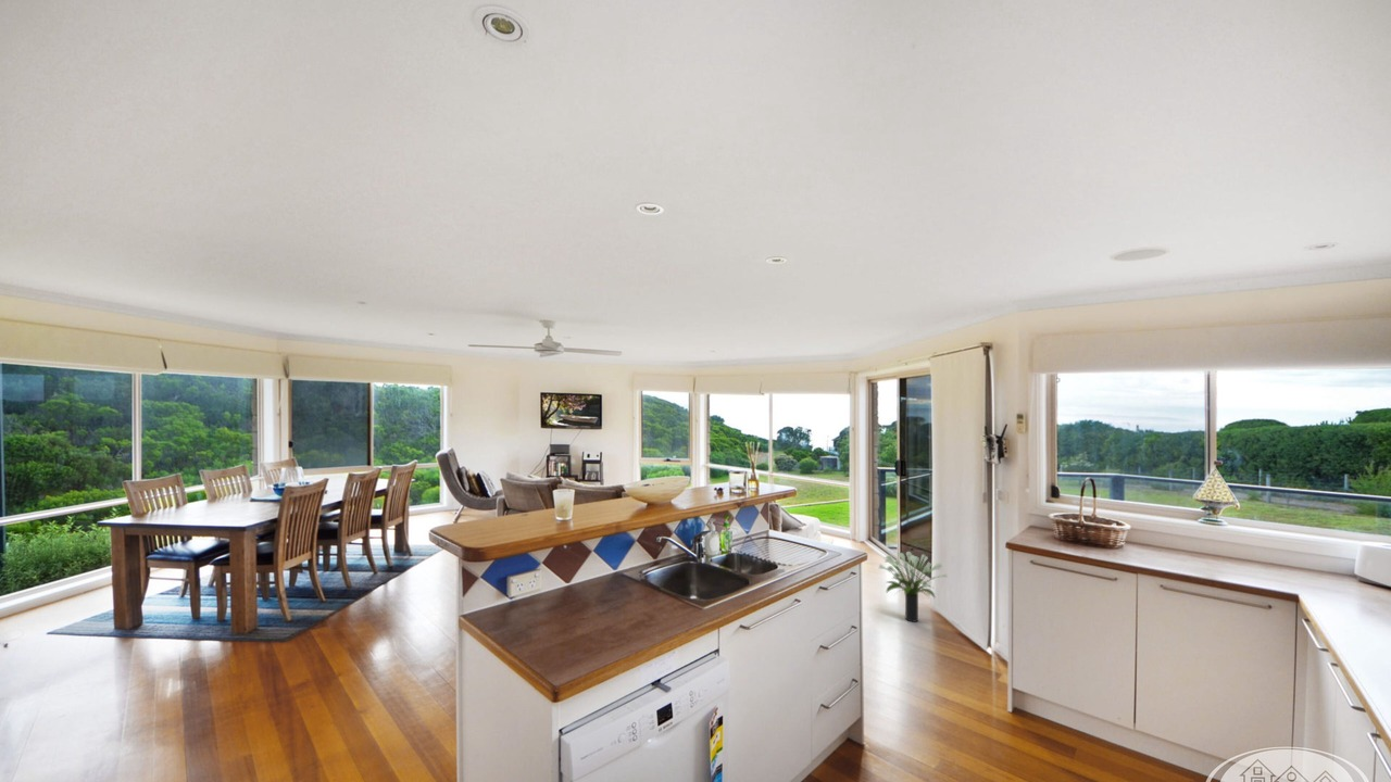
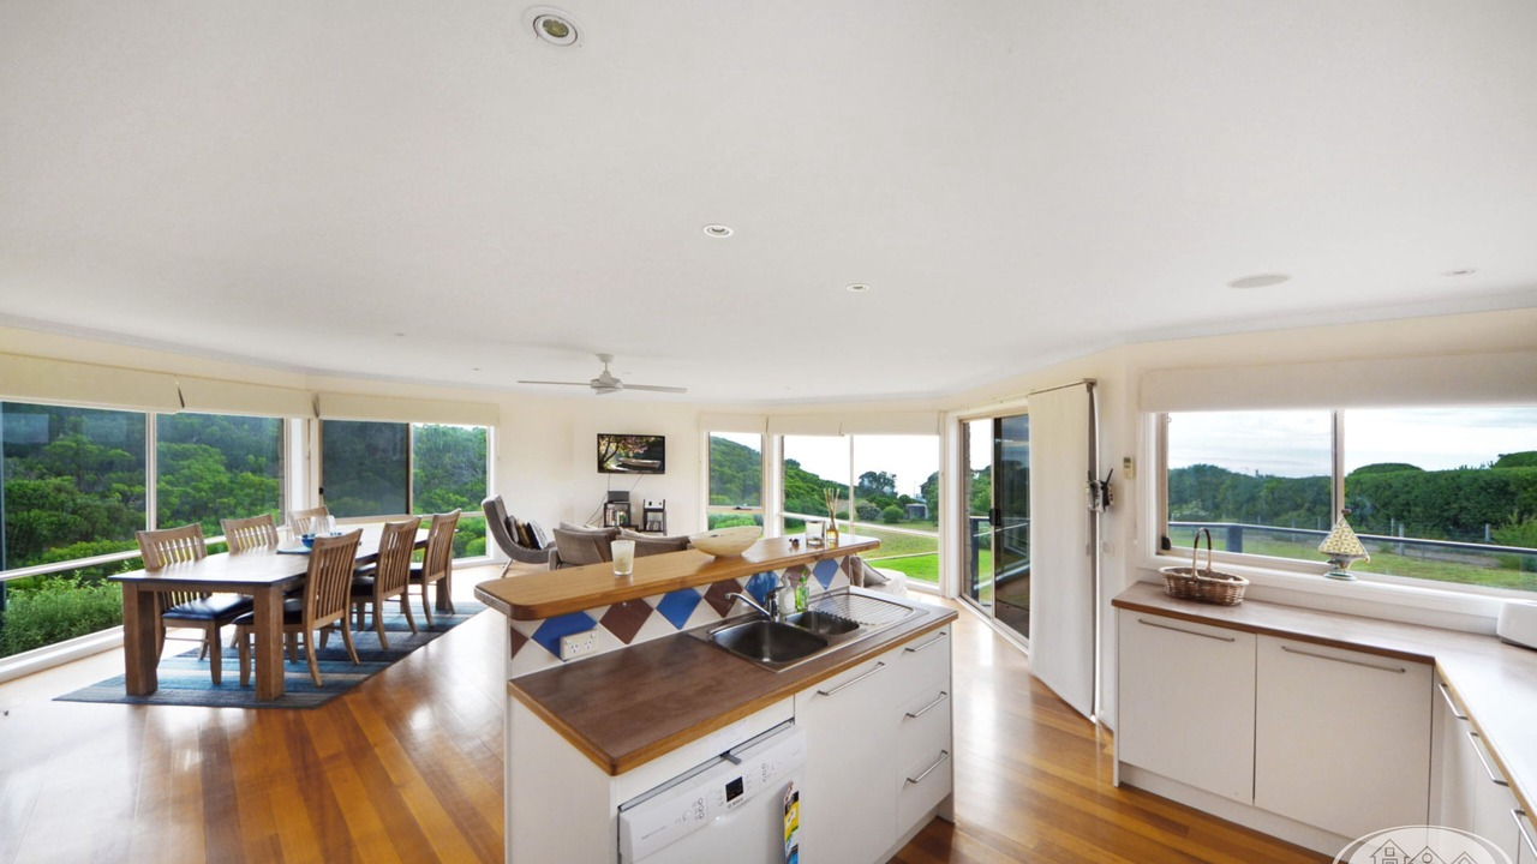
- potted plant (913, 586)
